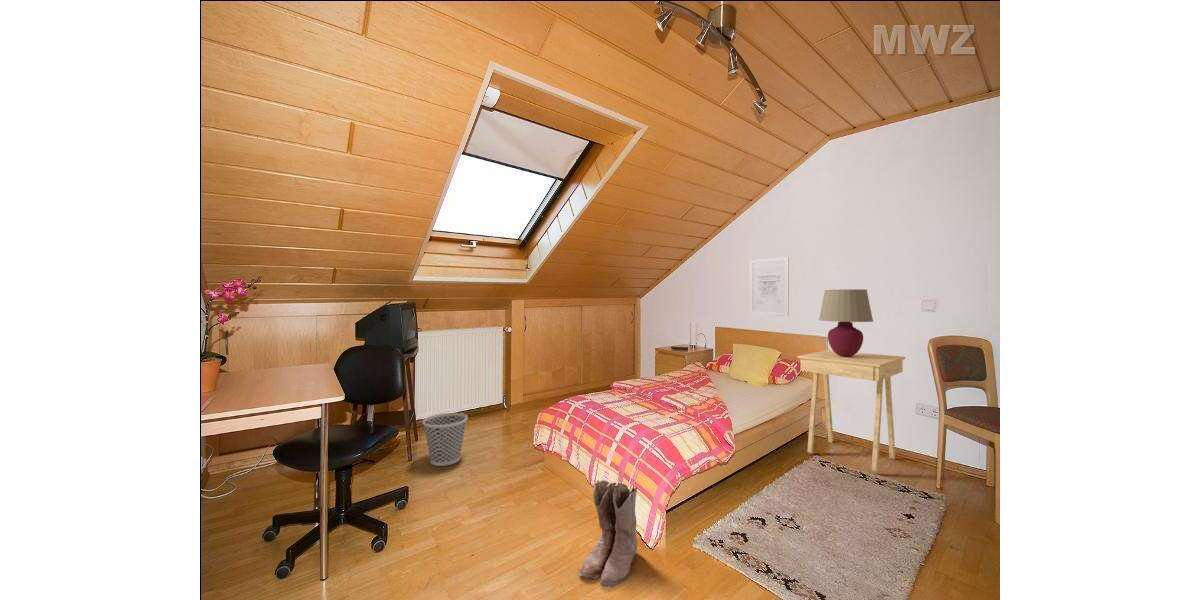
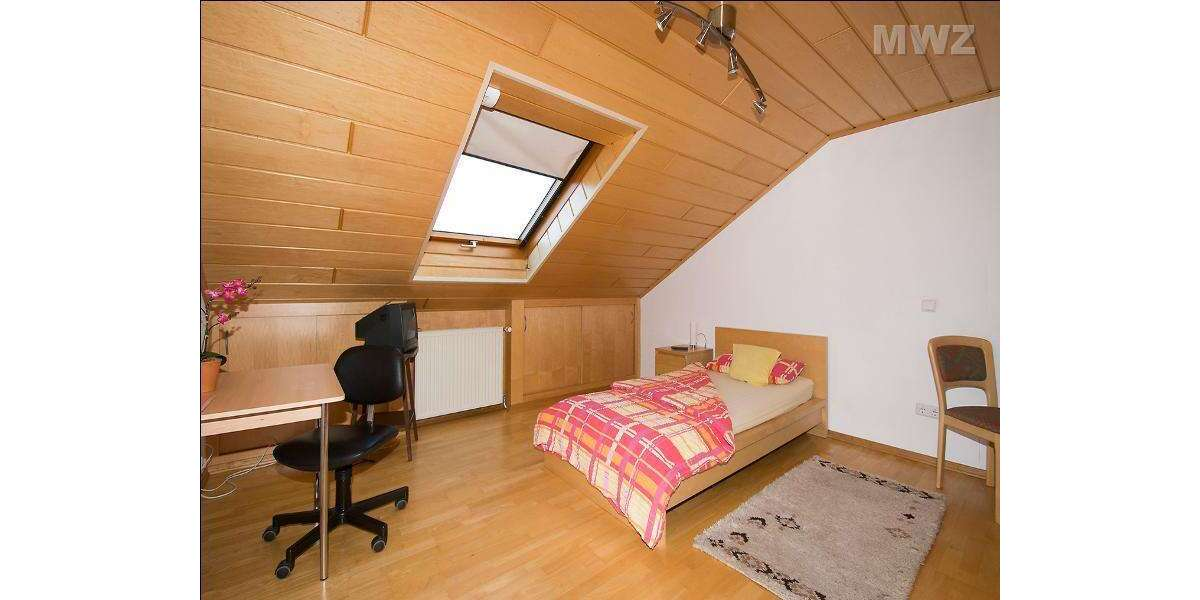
- wall art (768, 287)
- table lamp (845, 322)
- wastebasket (445, 439)
- boots (610, 526)
- side table (830, 406)
